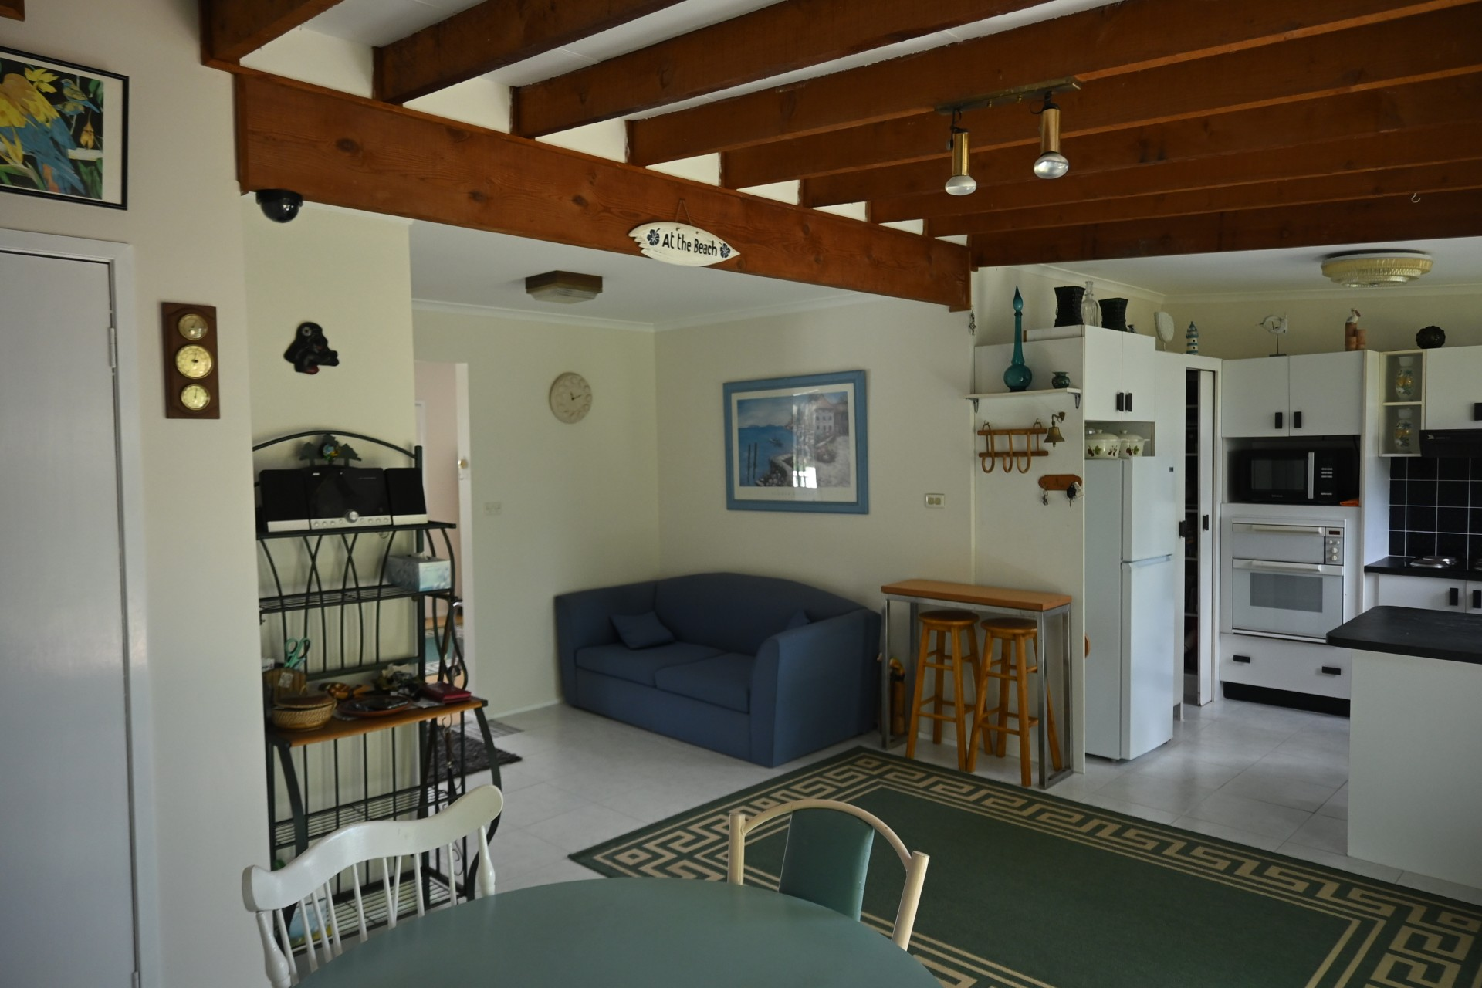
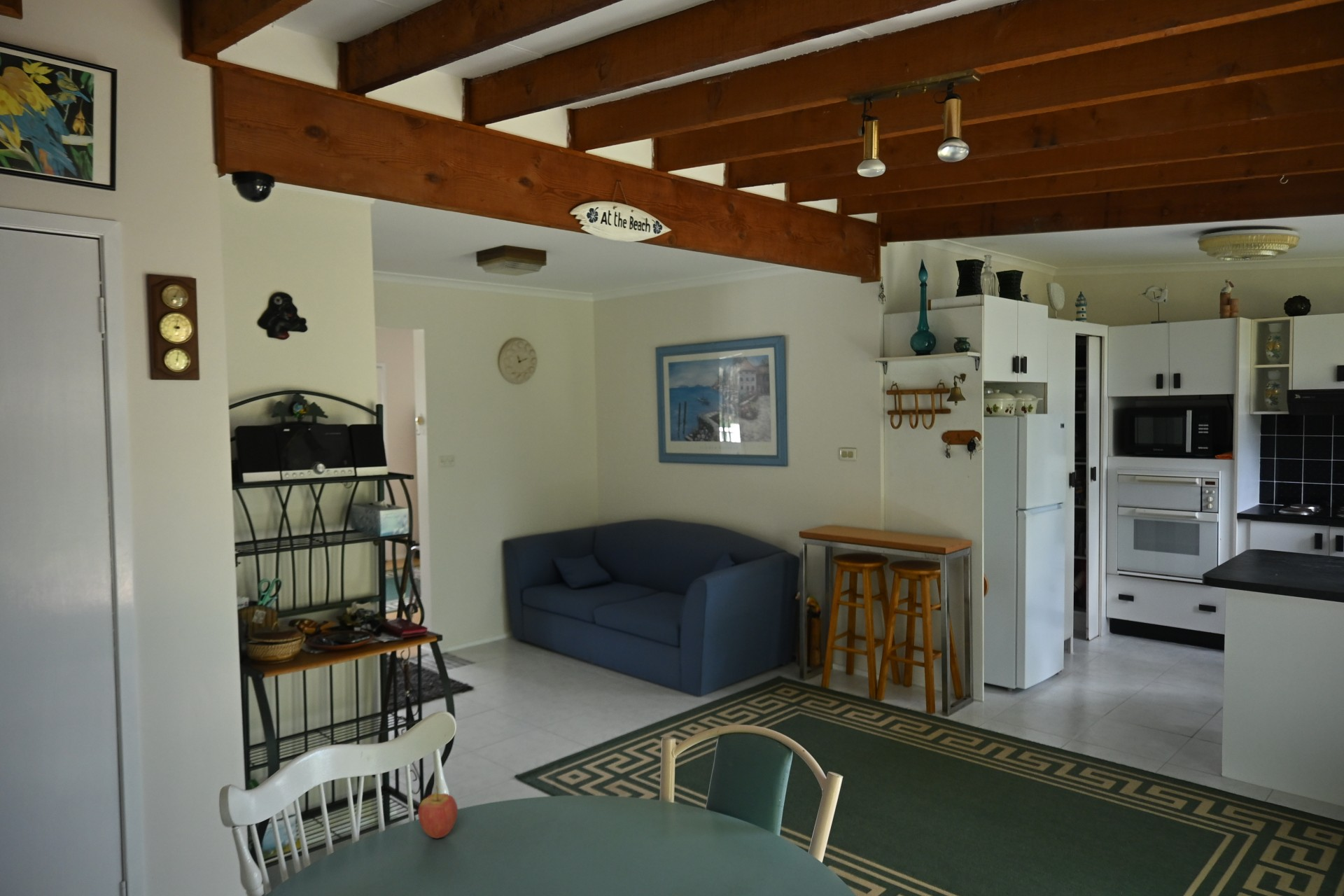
+ fruit (438, 811)
